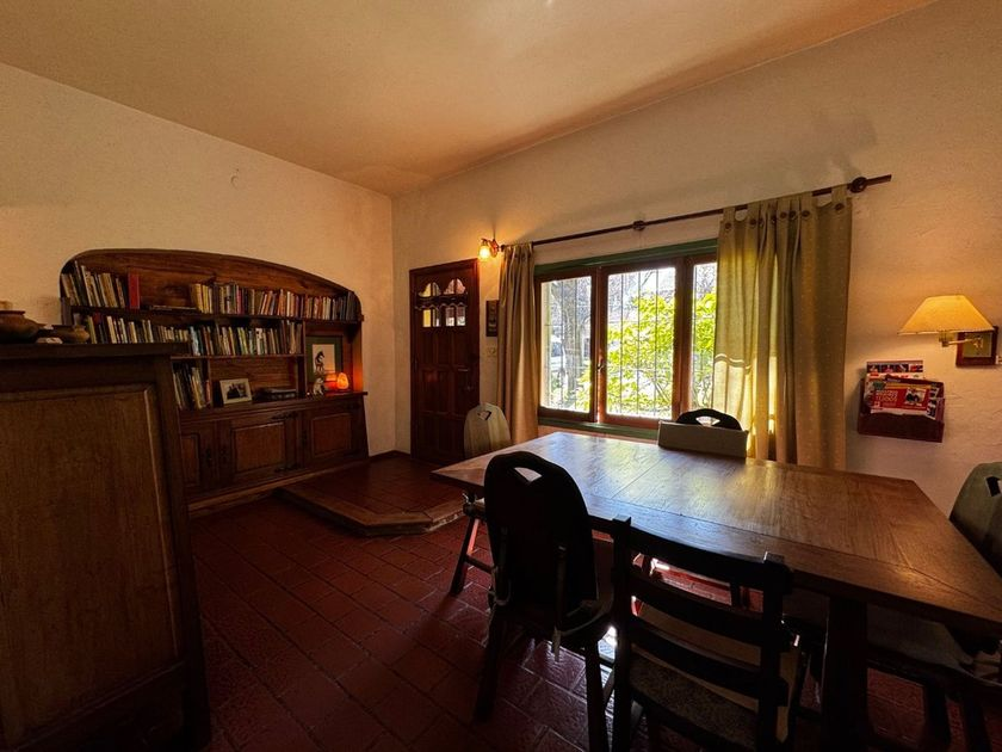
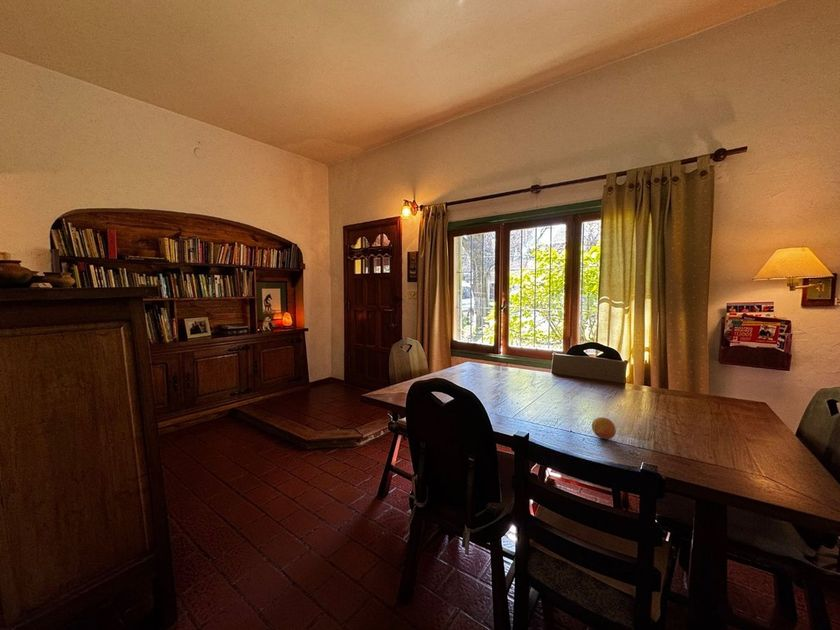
+ fruit (603, 427)
